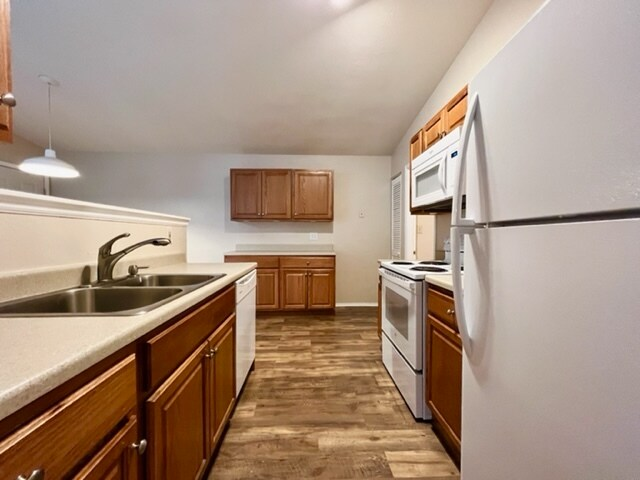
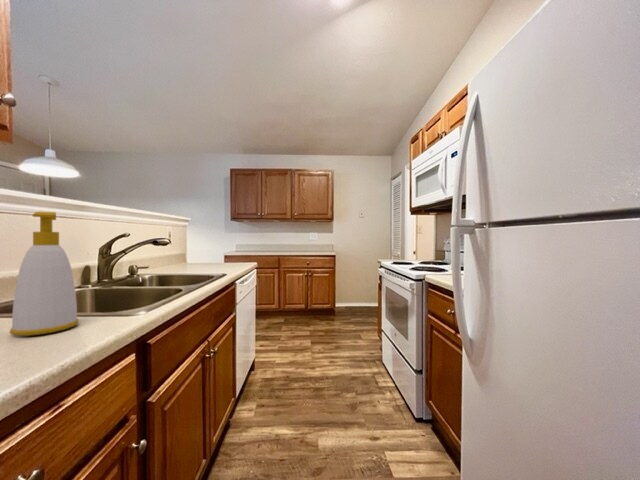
+ soap bottle (46, 270)
